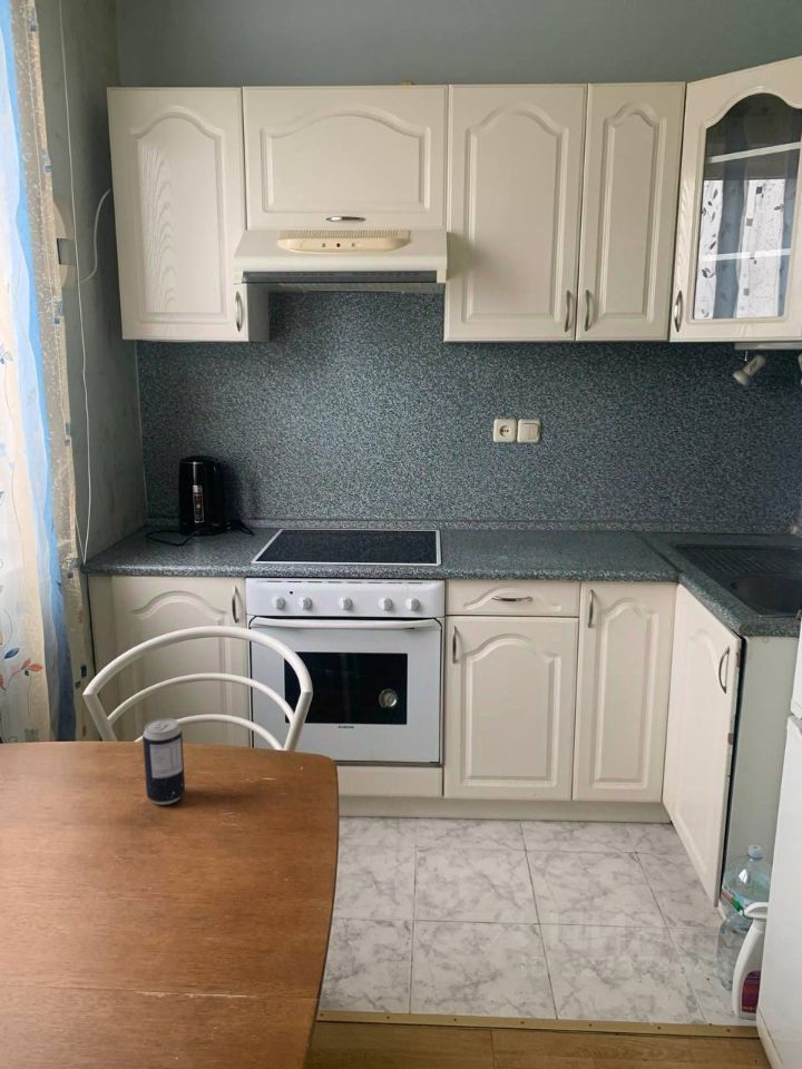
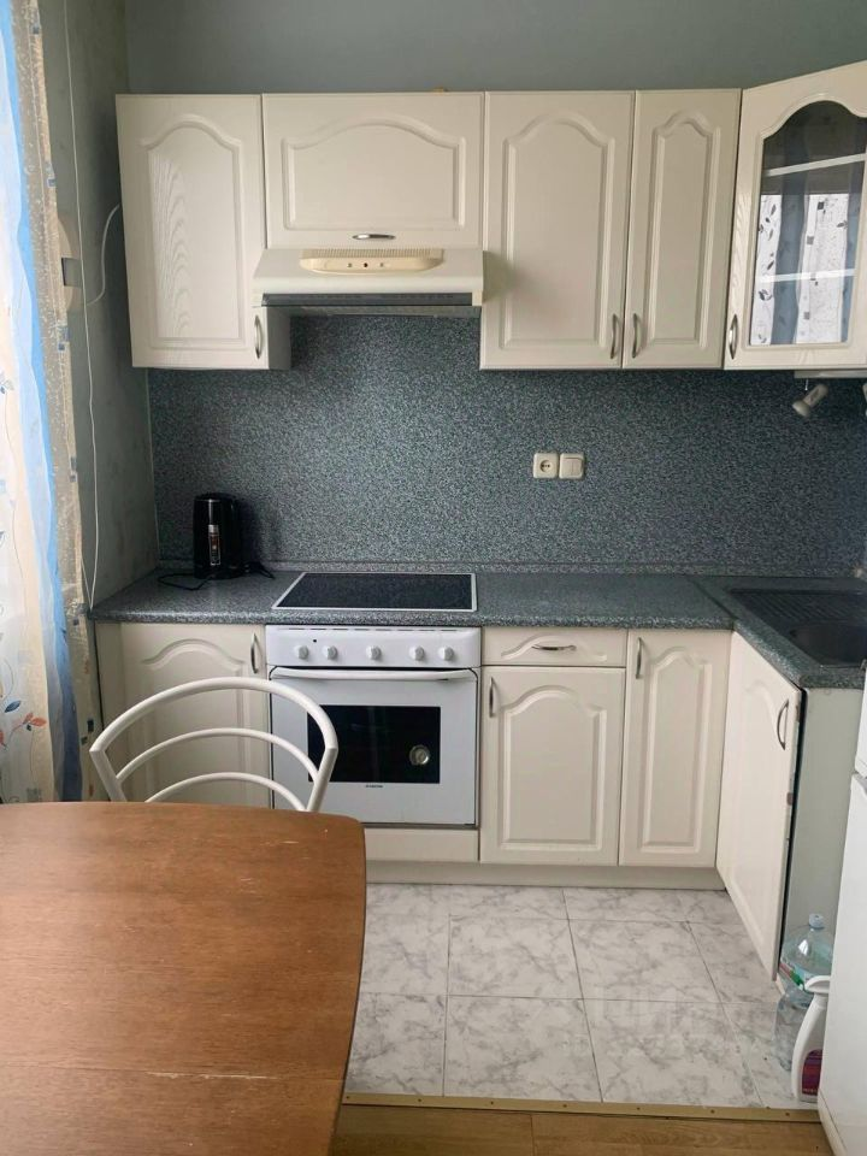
- beverage can (164, 761)
